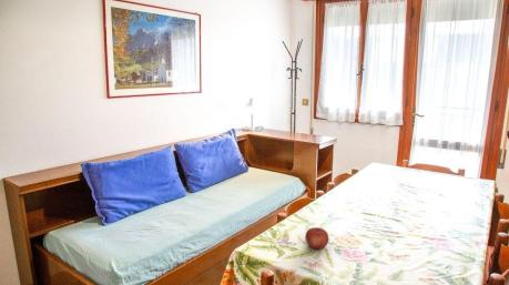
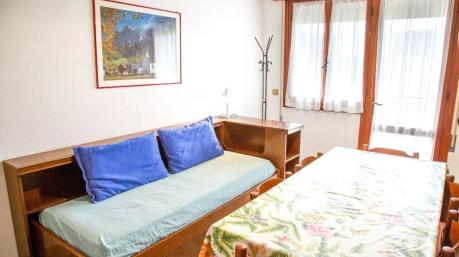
- fruit (316, 236)
